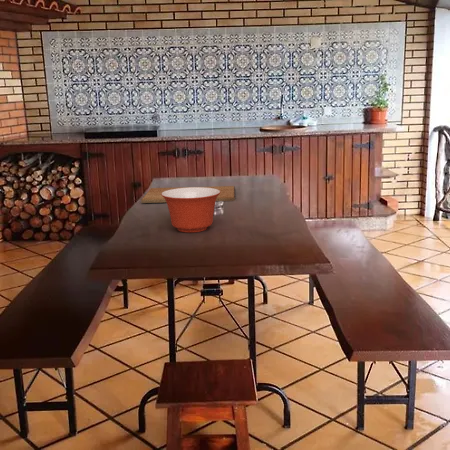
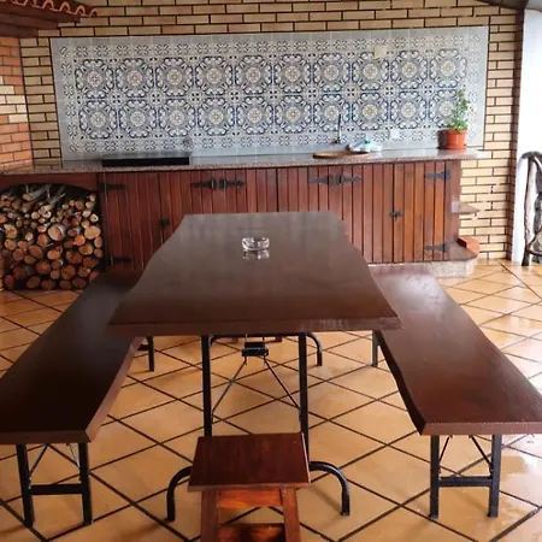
- mixing bowl (191, 210)
- cutting board (188, 187)
